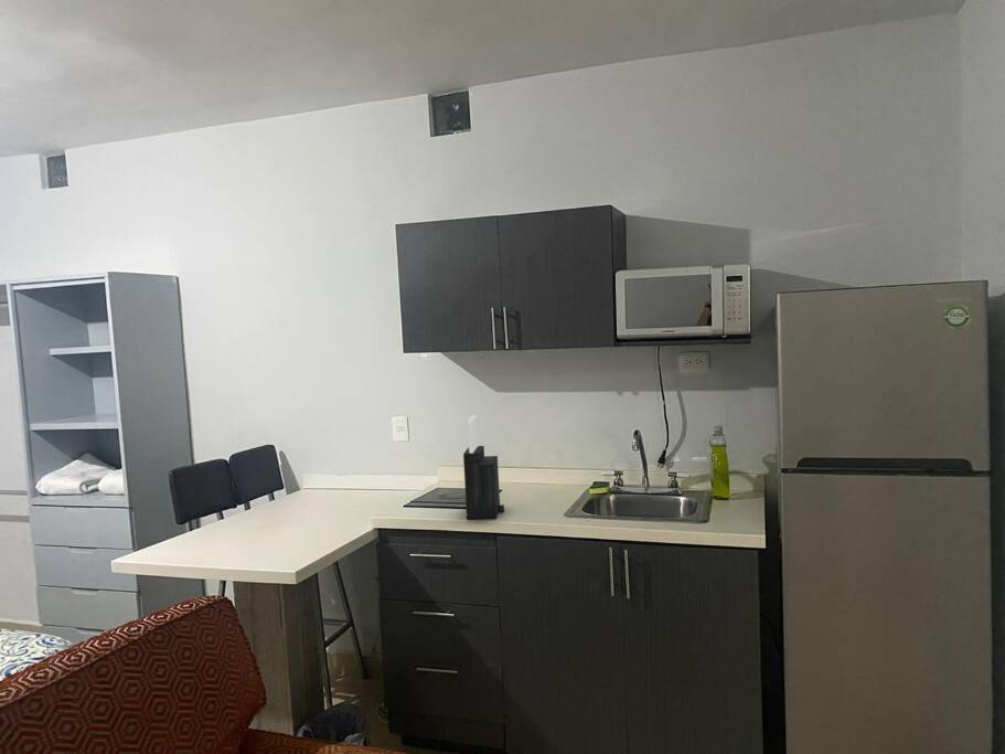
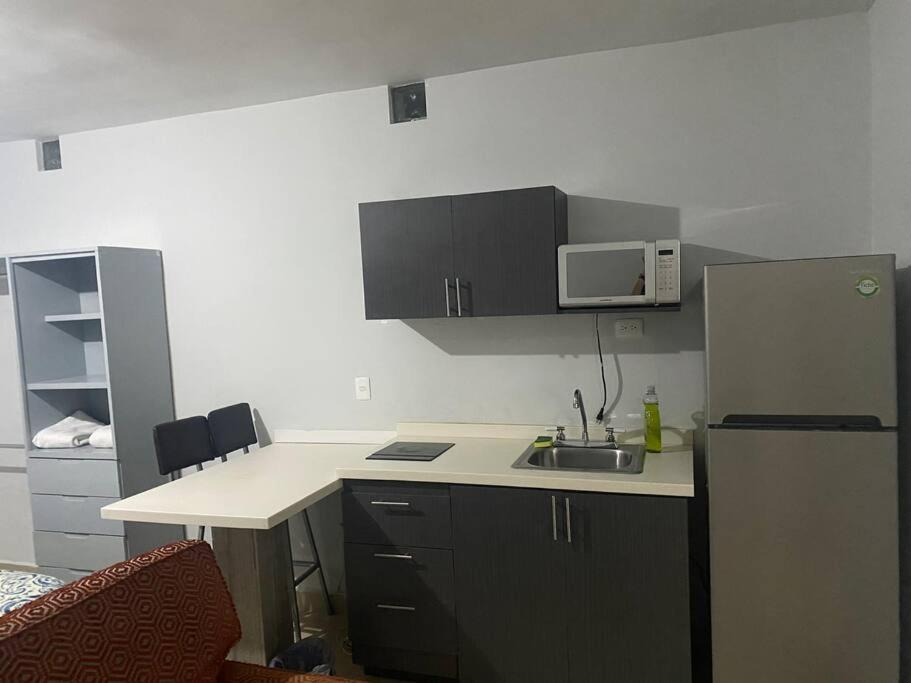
- knife block (484, 465)
